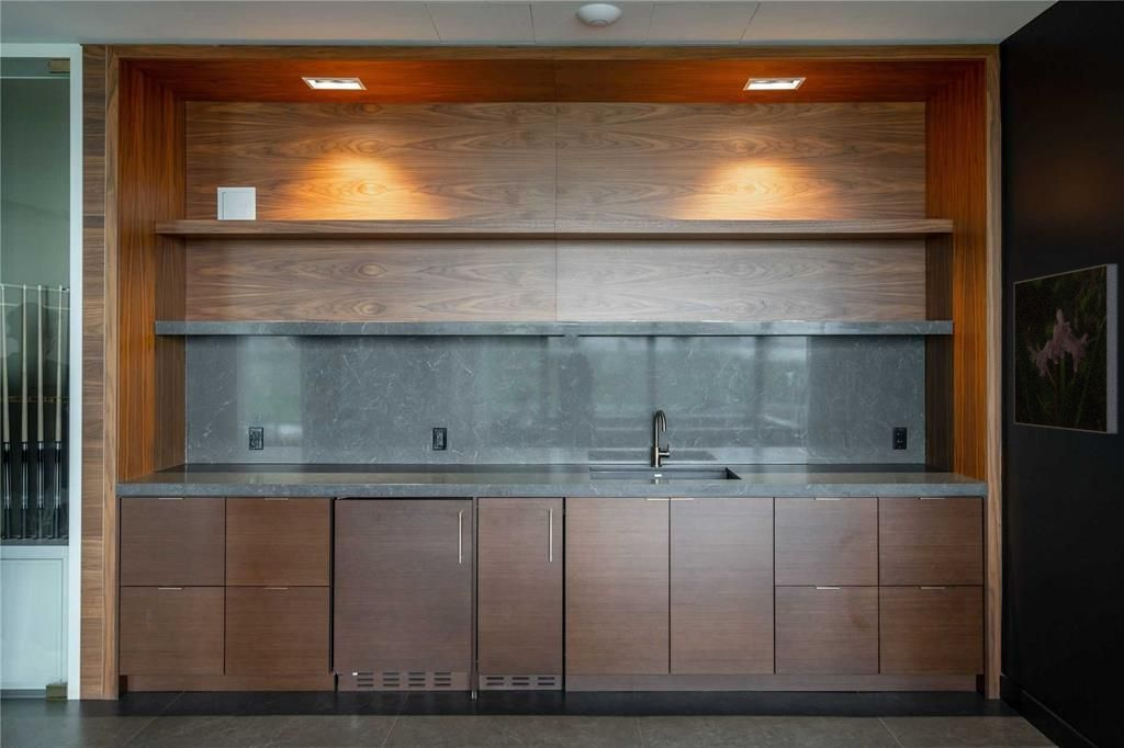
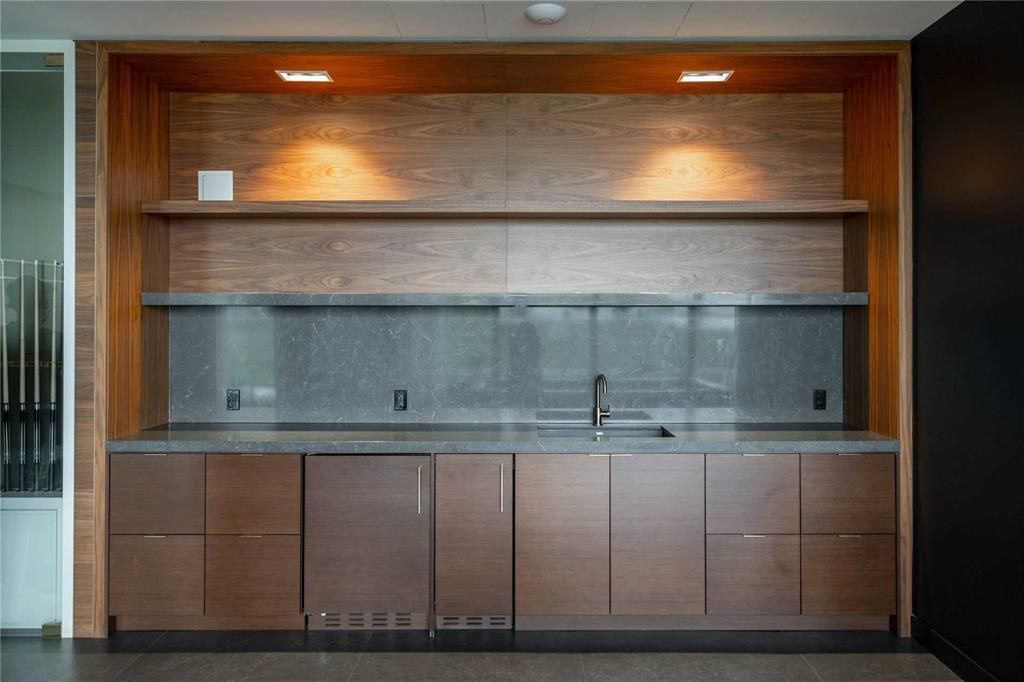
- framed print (1060, 351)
